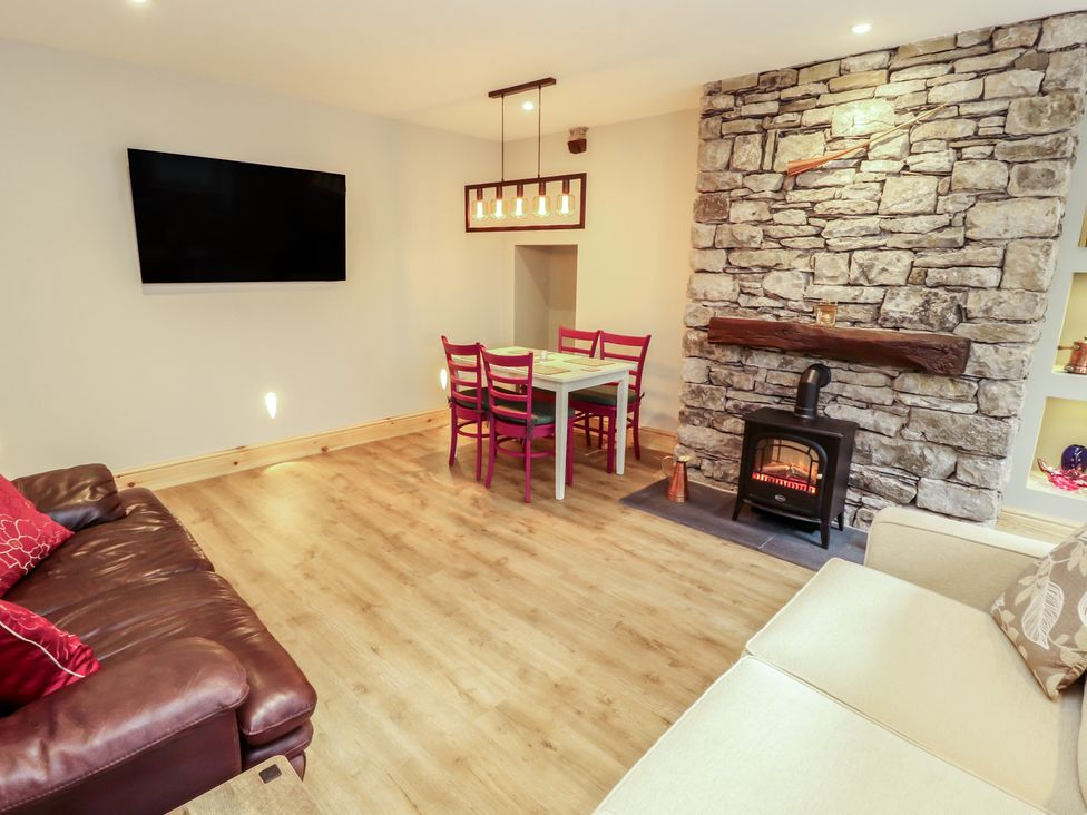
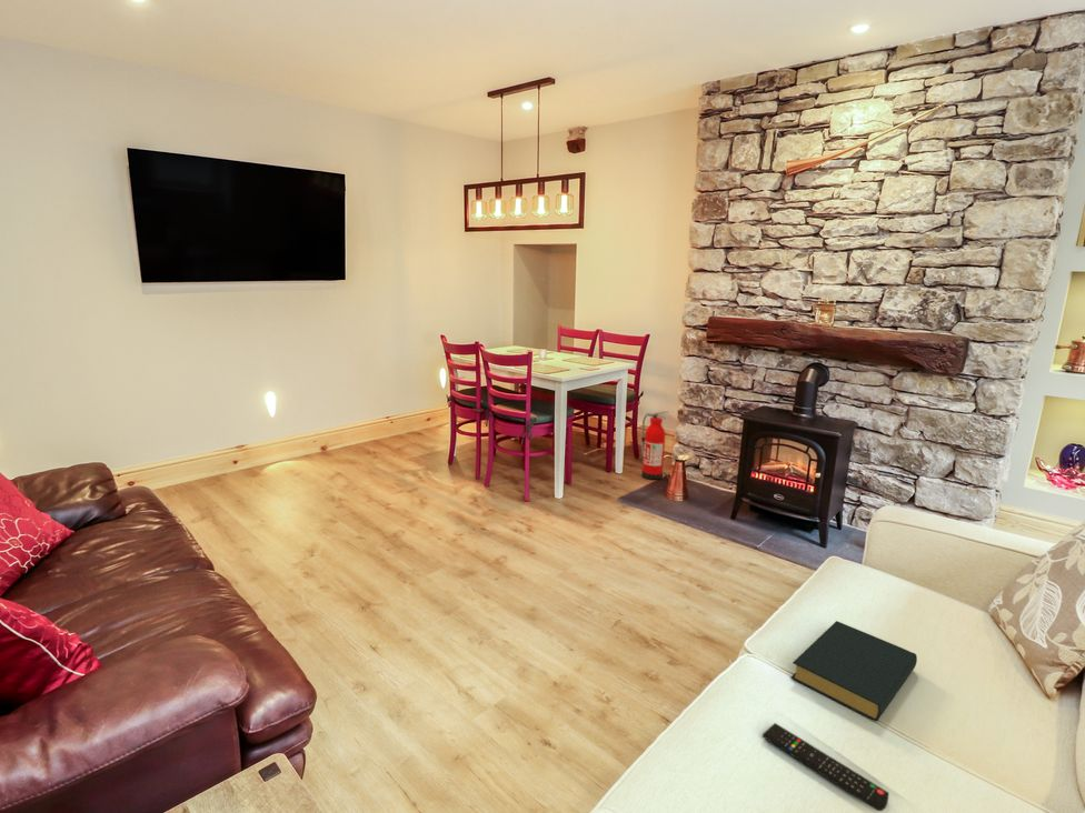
+ remote control (823, 765)
+ fire extinguisher (653, 442)
+ hardback book (855, 665)
